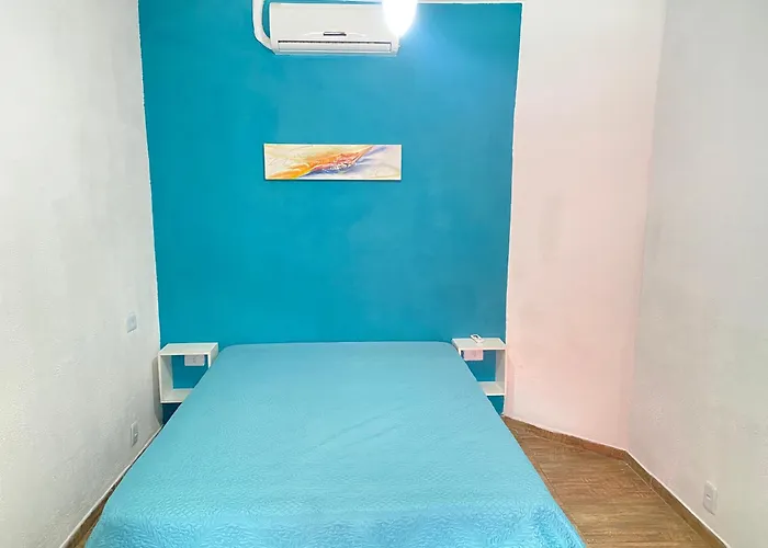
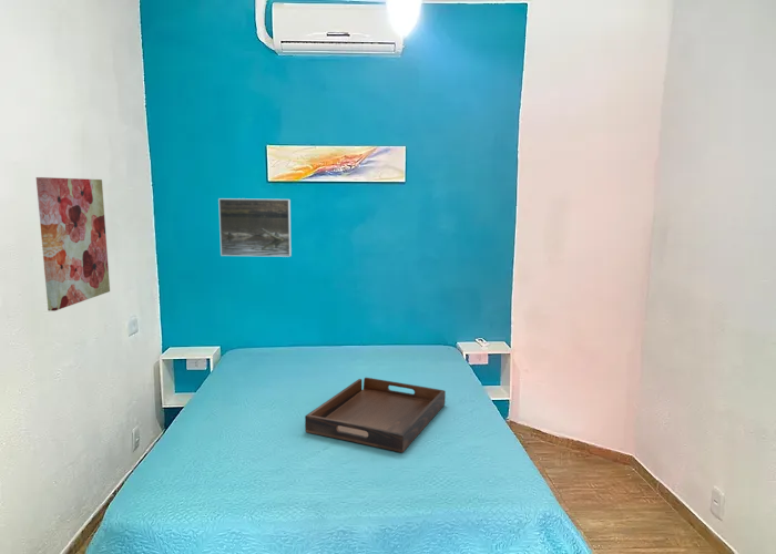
+ wall art (76, 240)
+ serving tray (379, 409)
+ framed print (255, 227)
